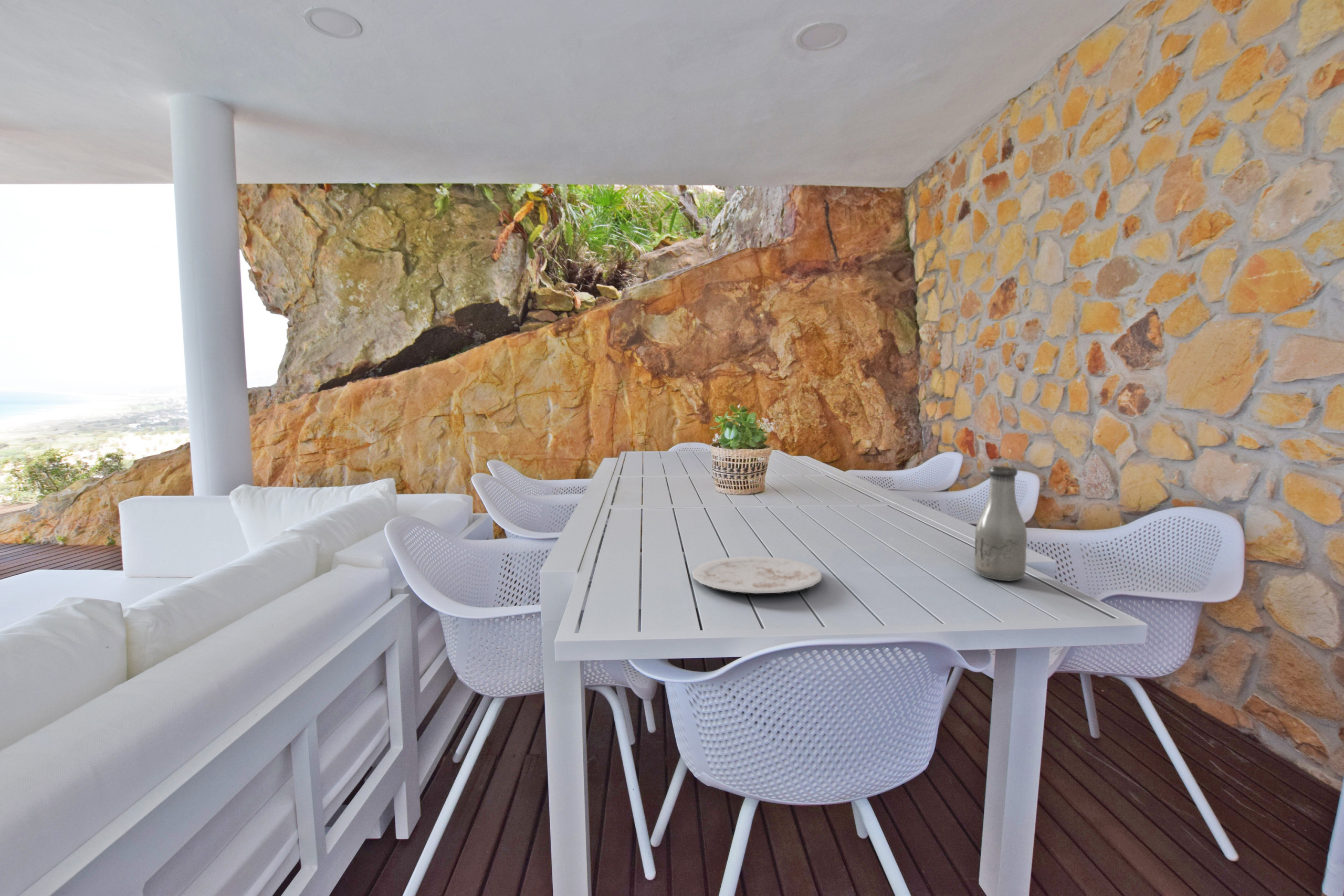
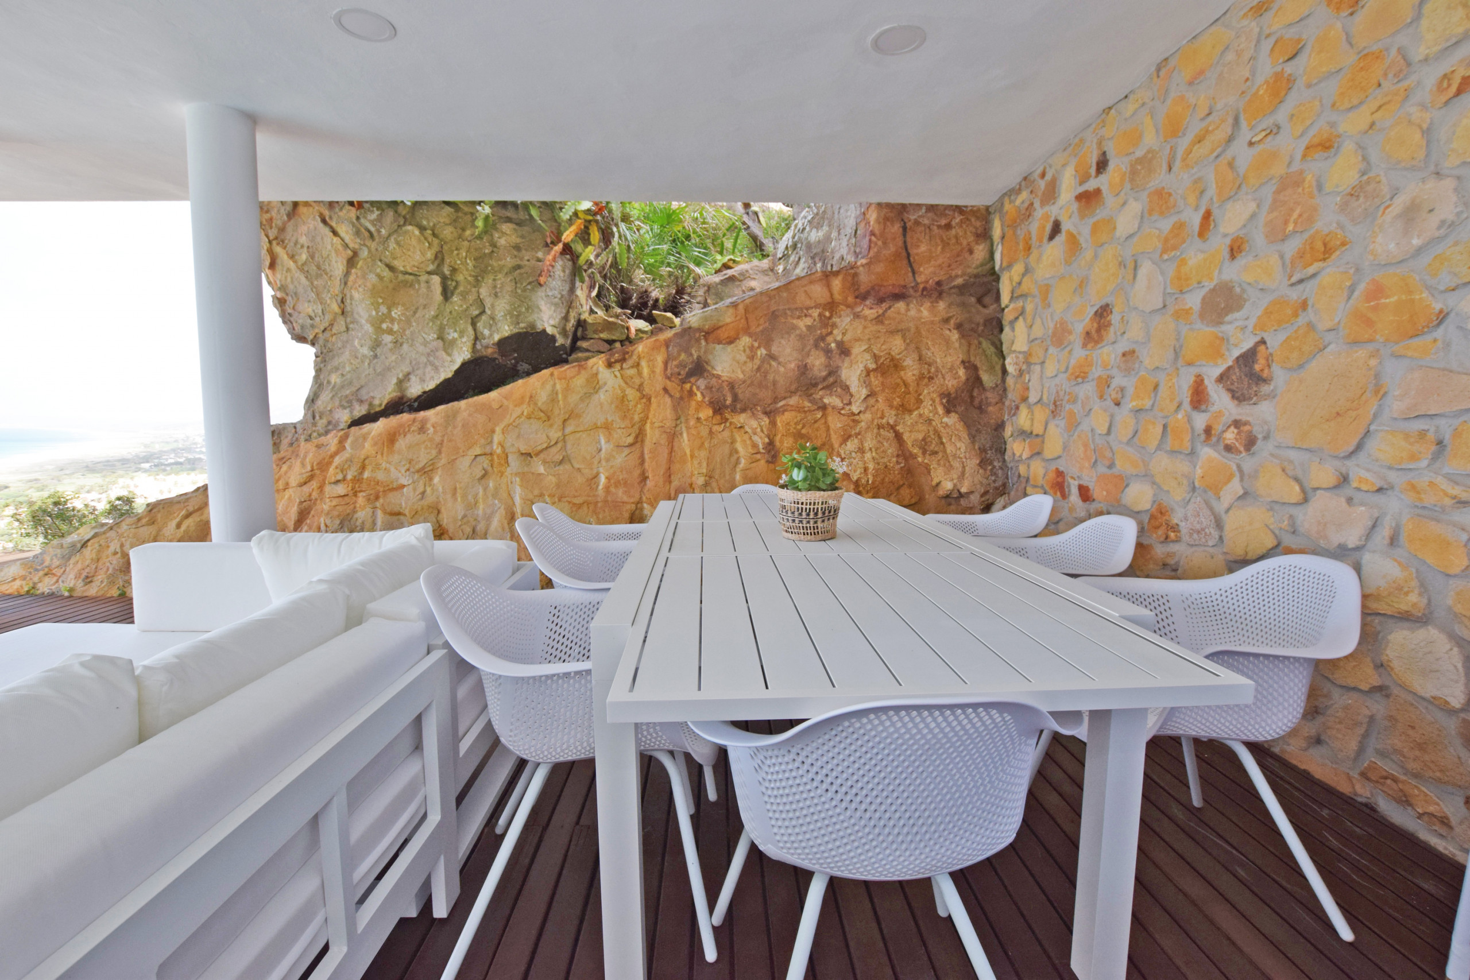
- bottle (1000, 522)
- plate (756, 575)
